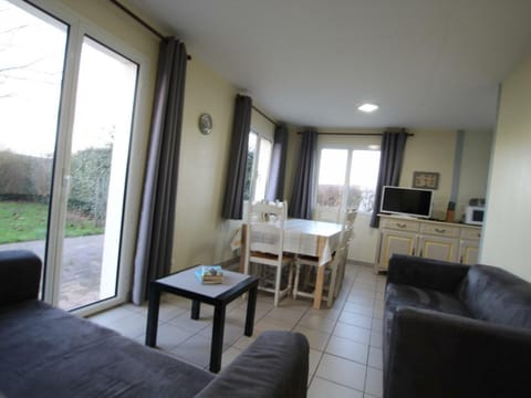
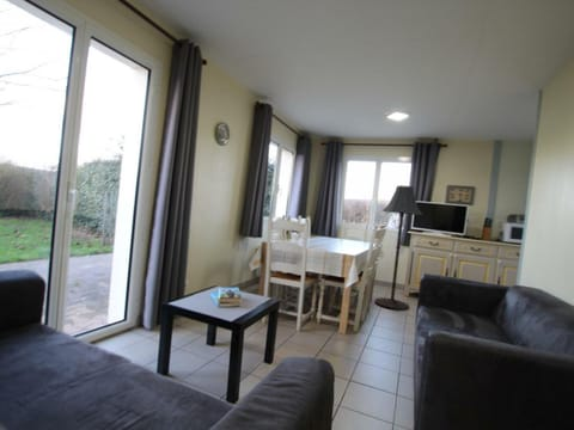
+ floor lamp (398, 245)
